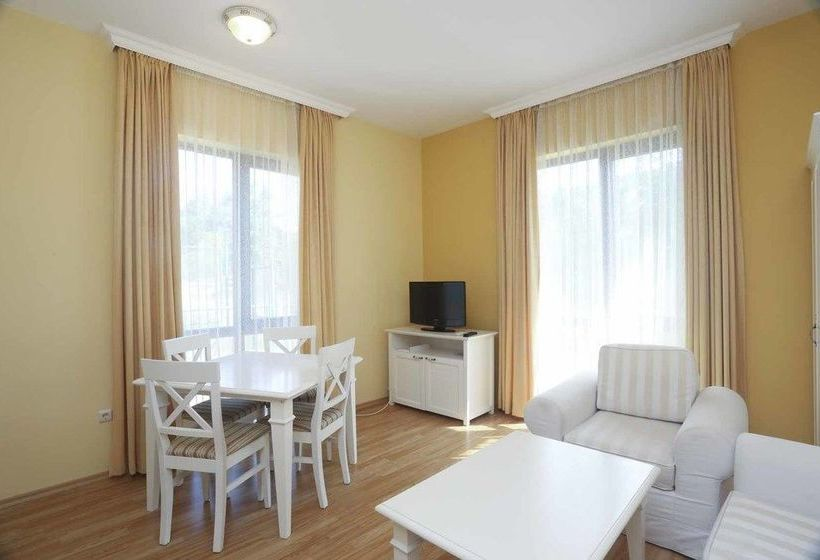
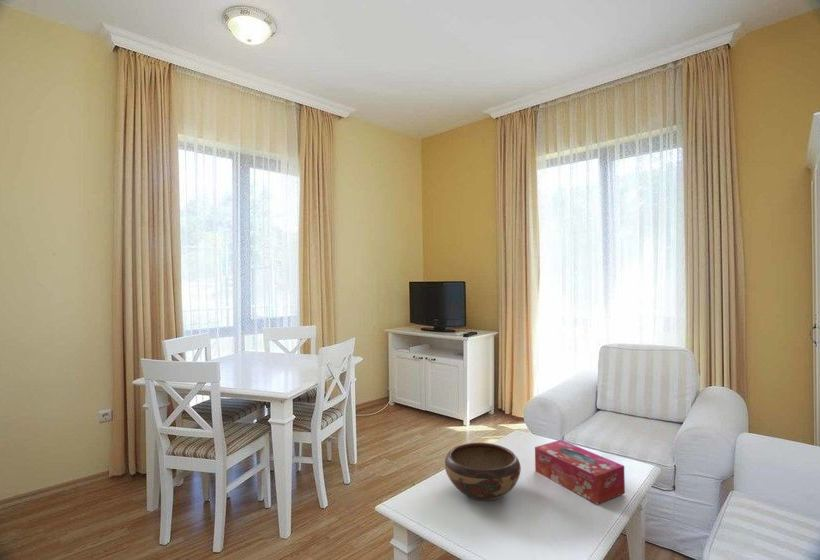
+ decorative bowl (482, 472)
+ tissue box (577, 468)
